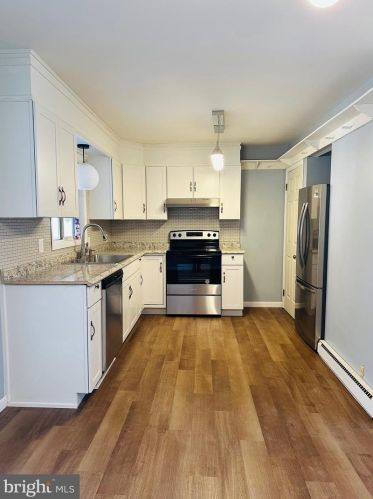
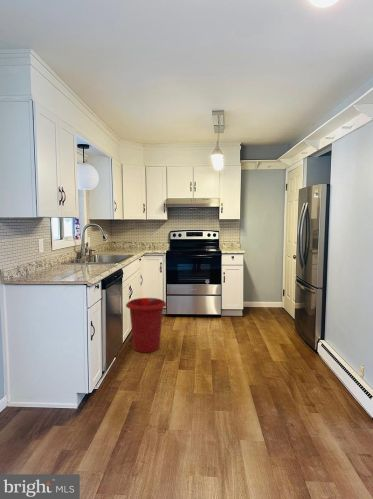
+ waste bin (146, 324)
